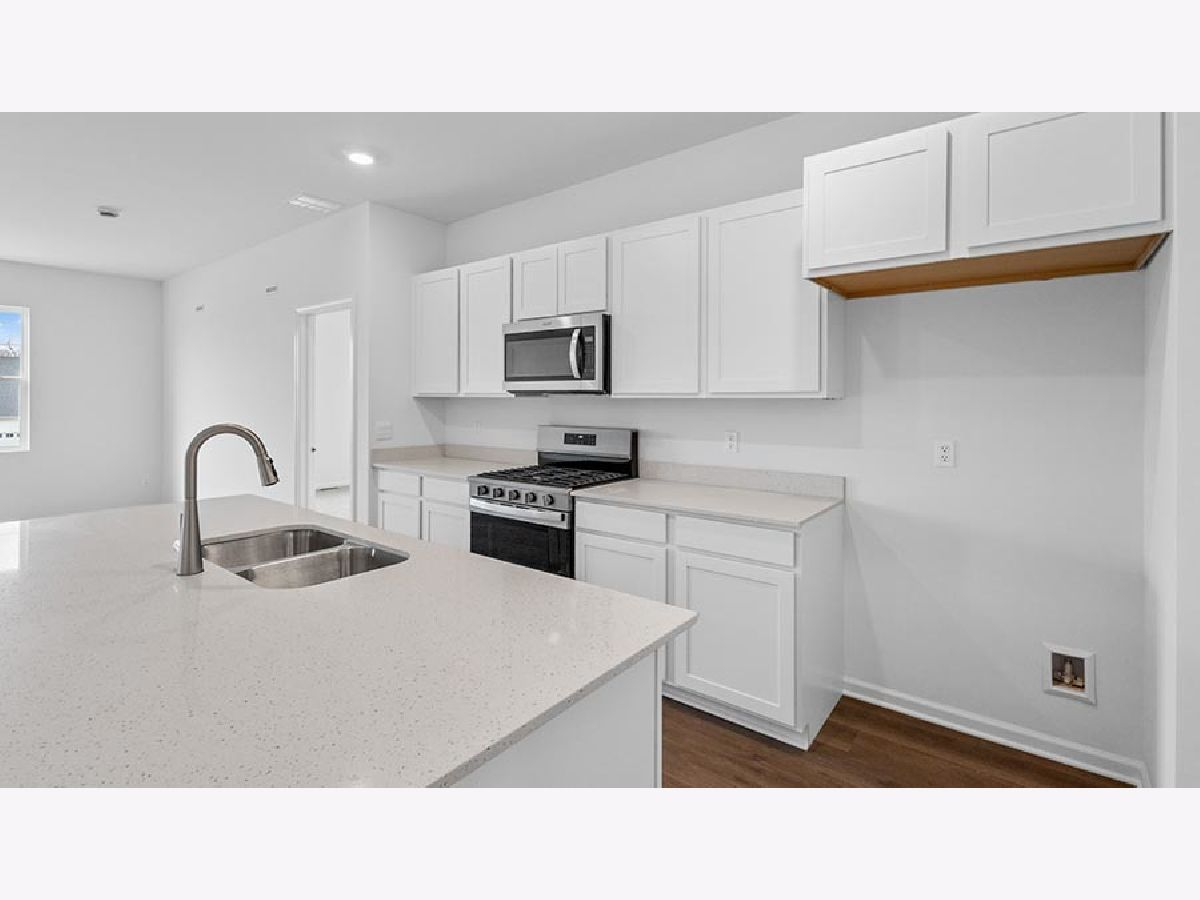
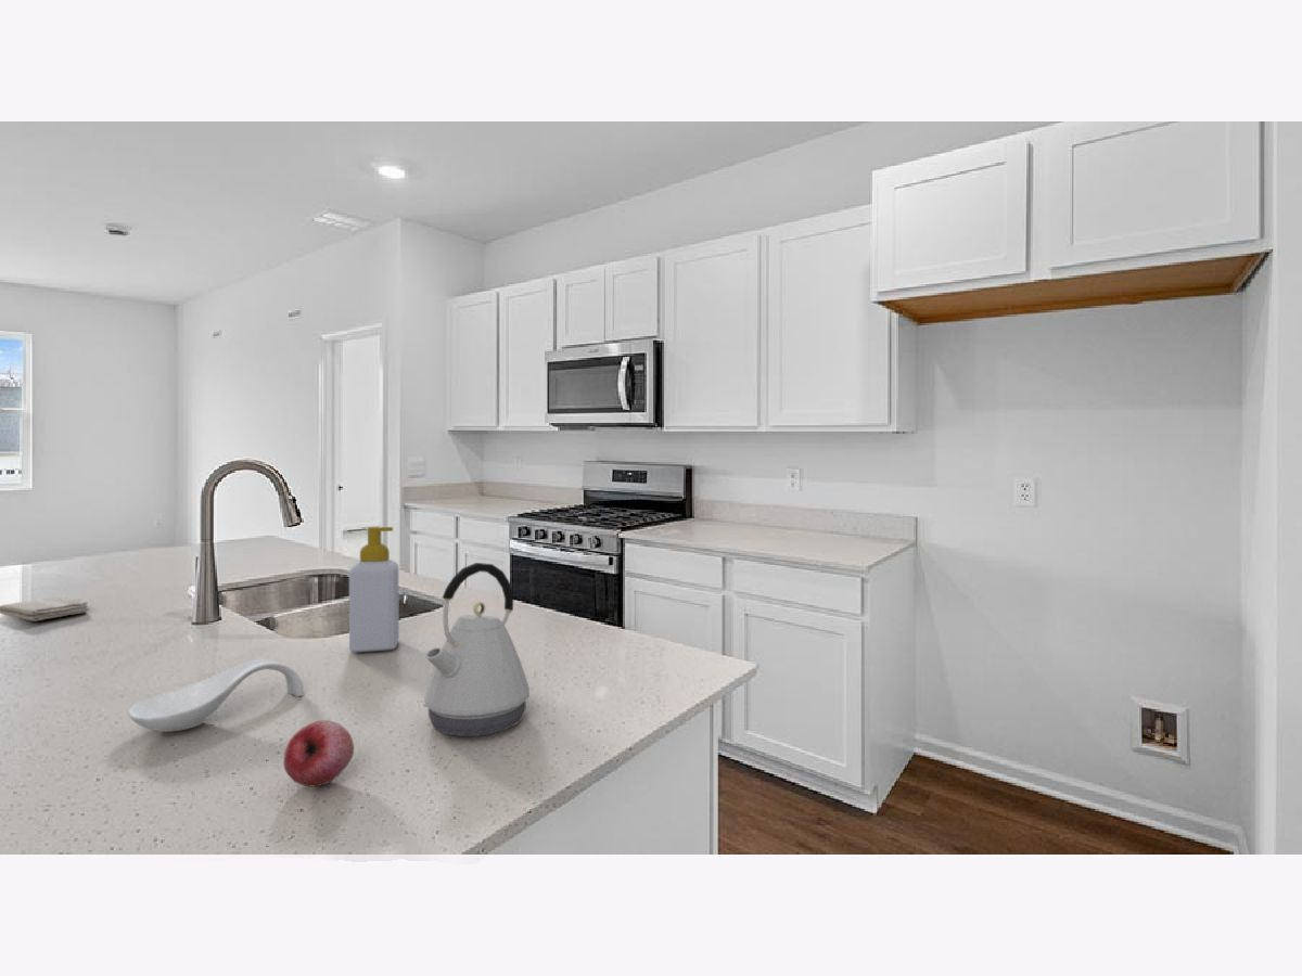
+ fruit (320, 753)
+ soap bottle (374, 587)
+ kettle (475, 643)
+ washcloth (44, 607)
+ spoon rest (221, 691)
